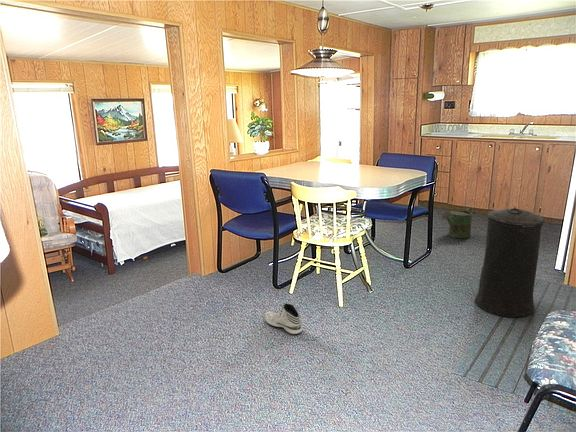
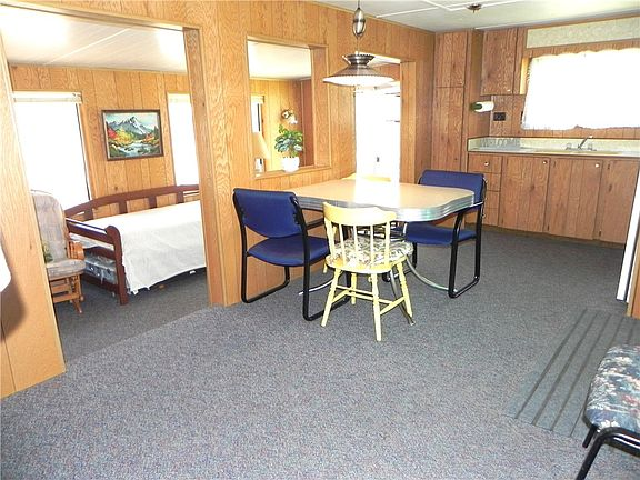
- sneaker (283, 313)
- watering can (457, 222)
- trash can (508, 255)
